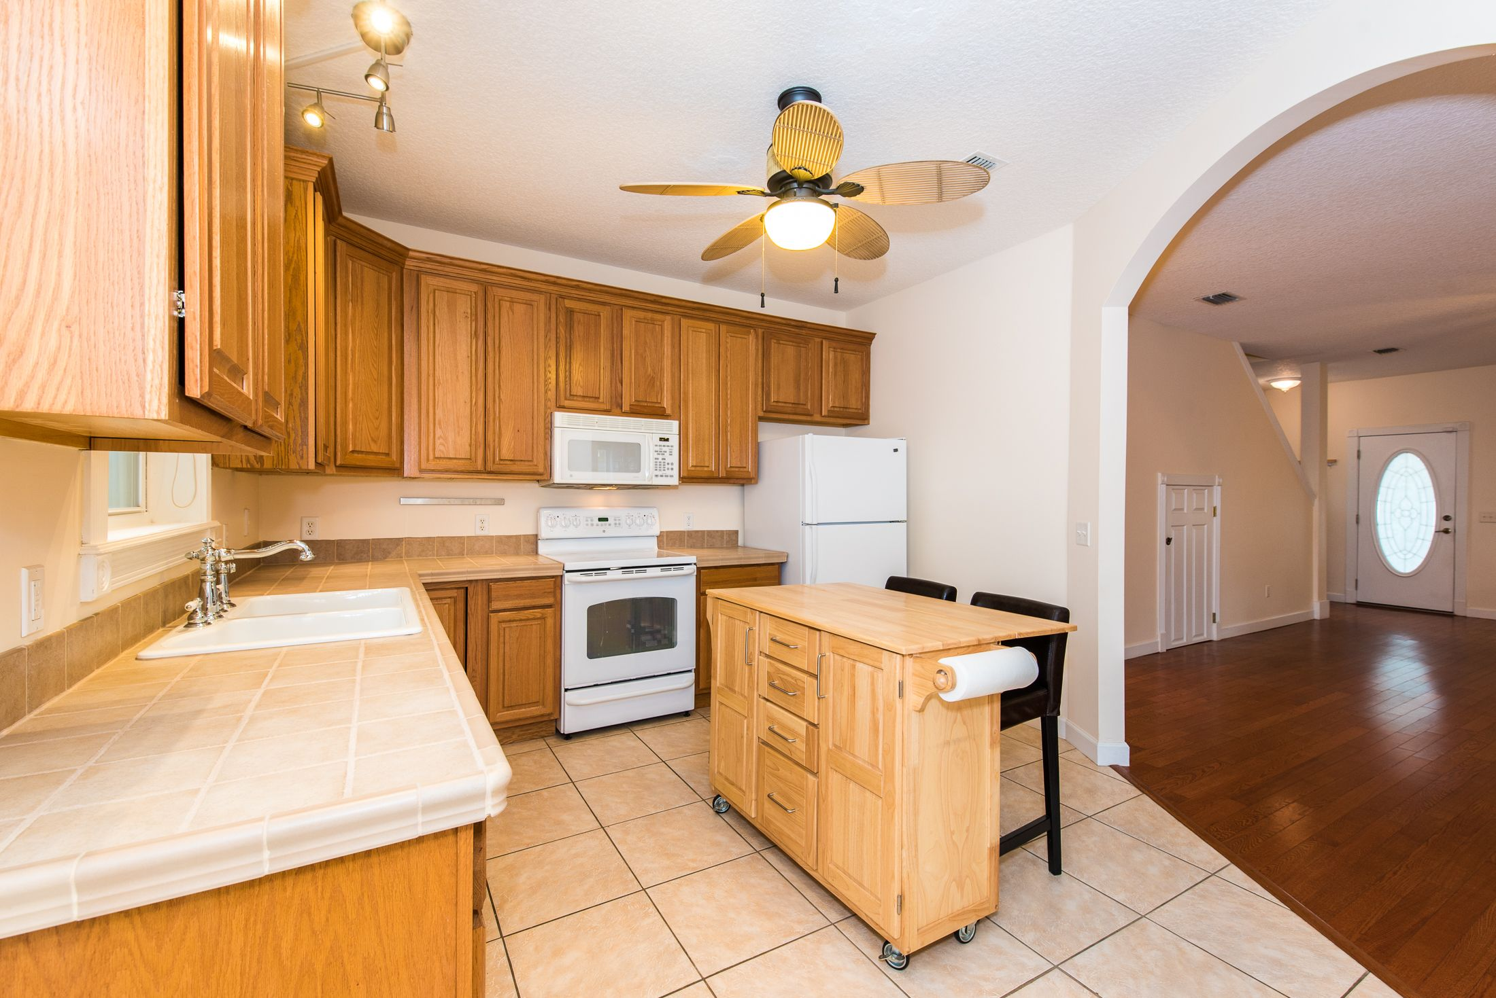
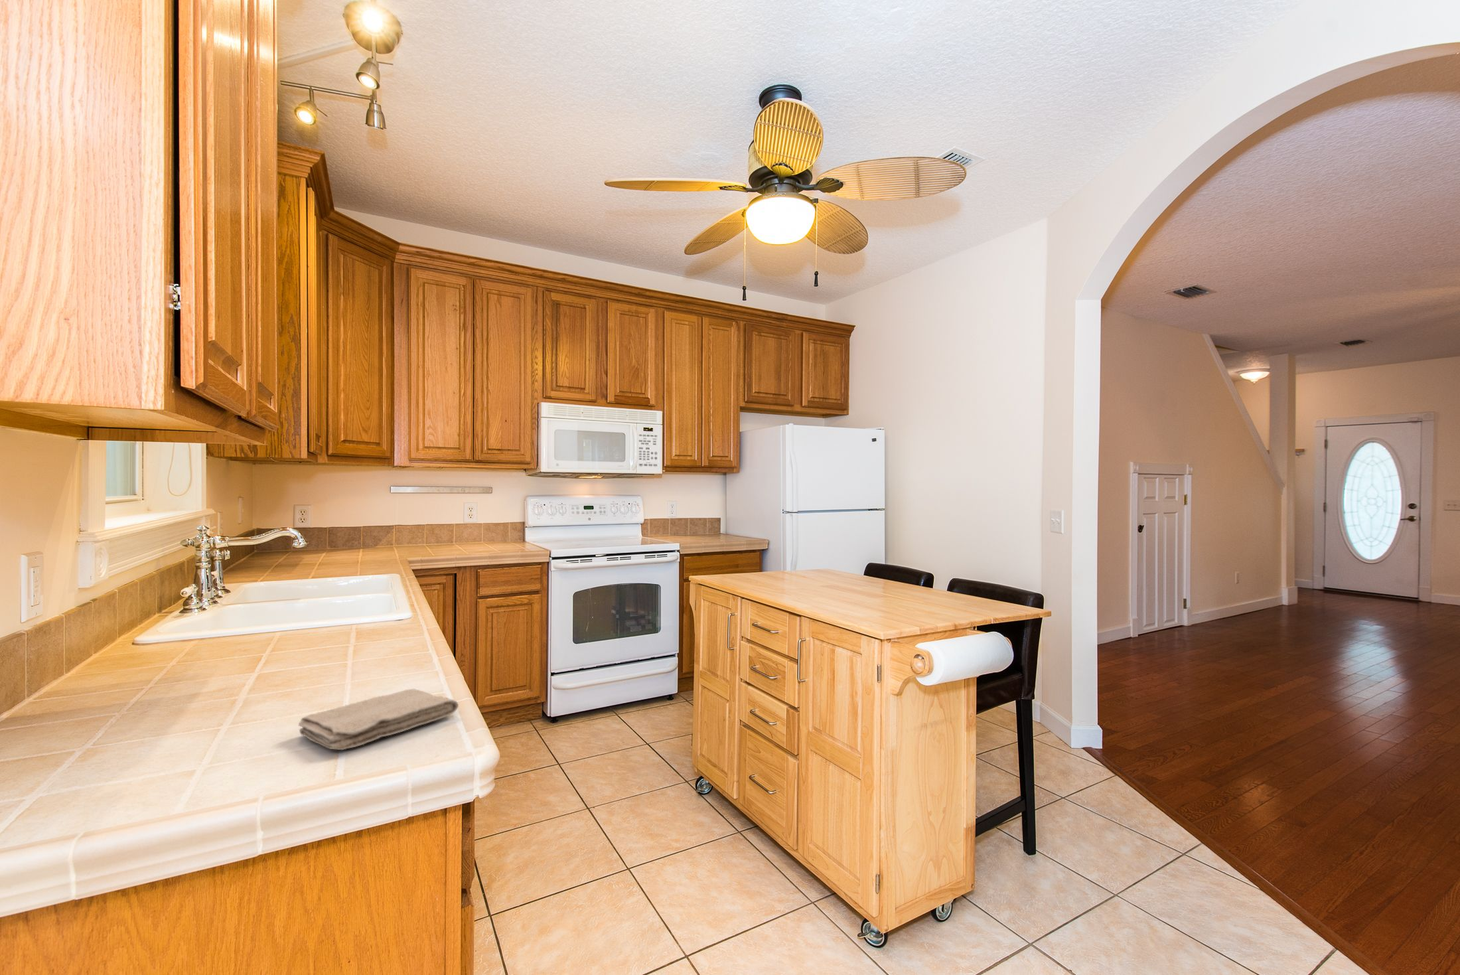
+ washcloth (380, 714)
